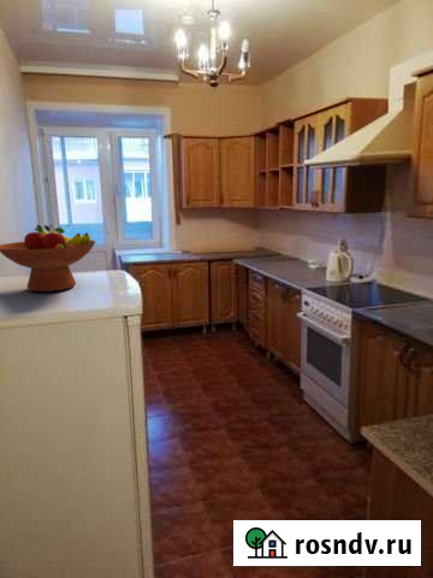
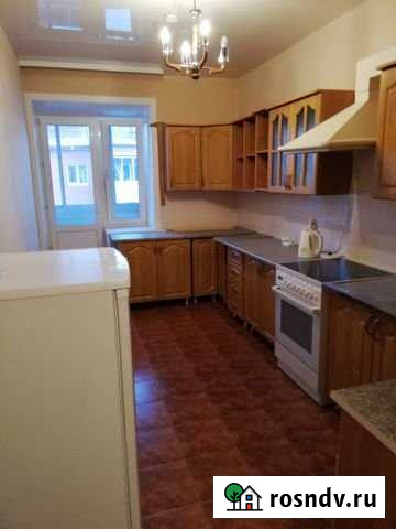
- fruit bowl (48, 256)
